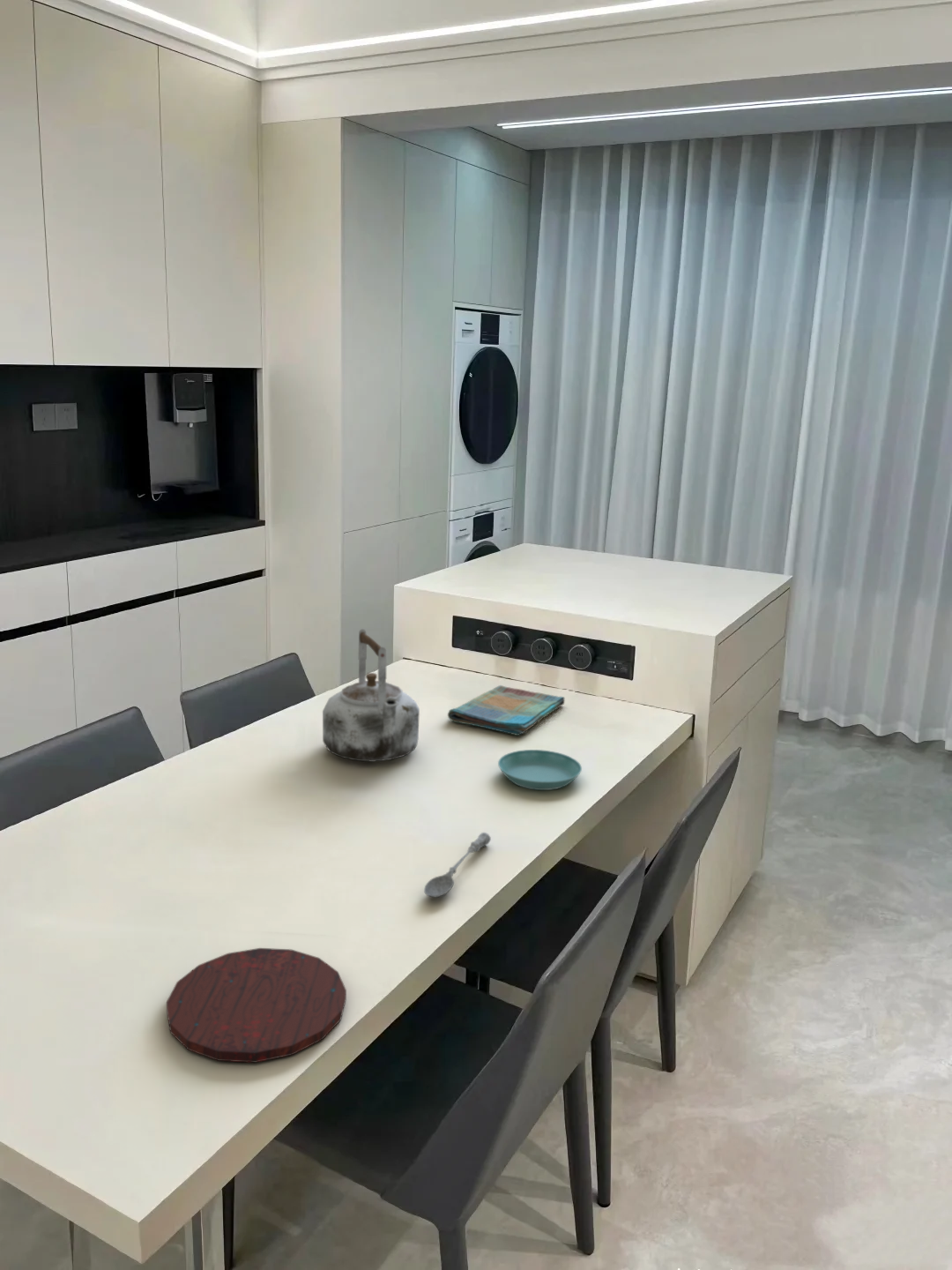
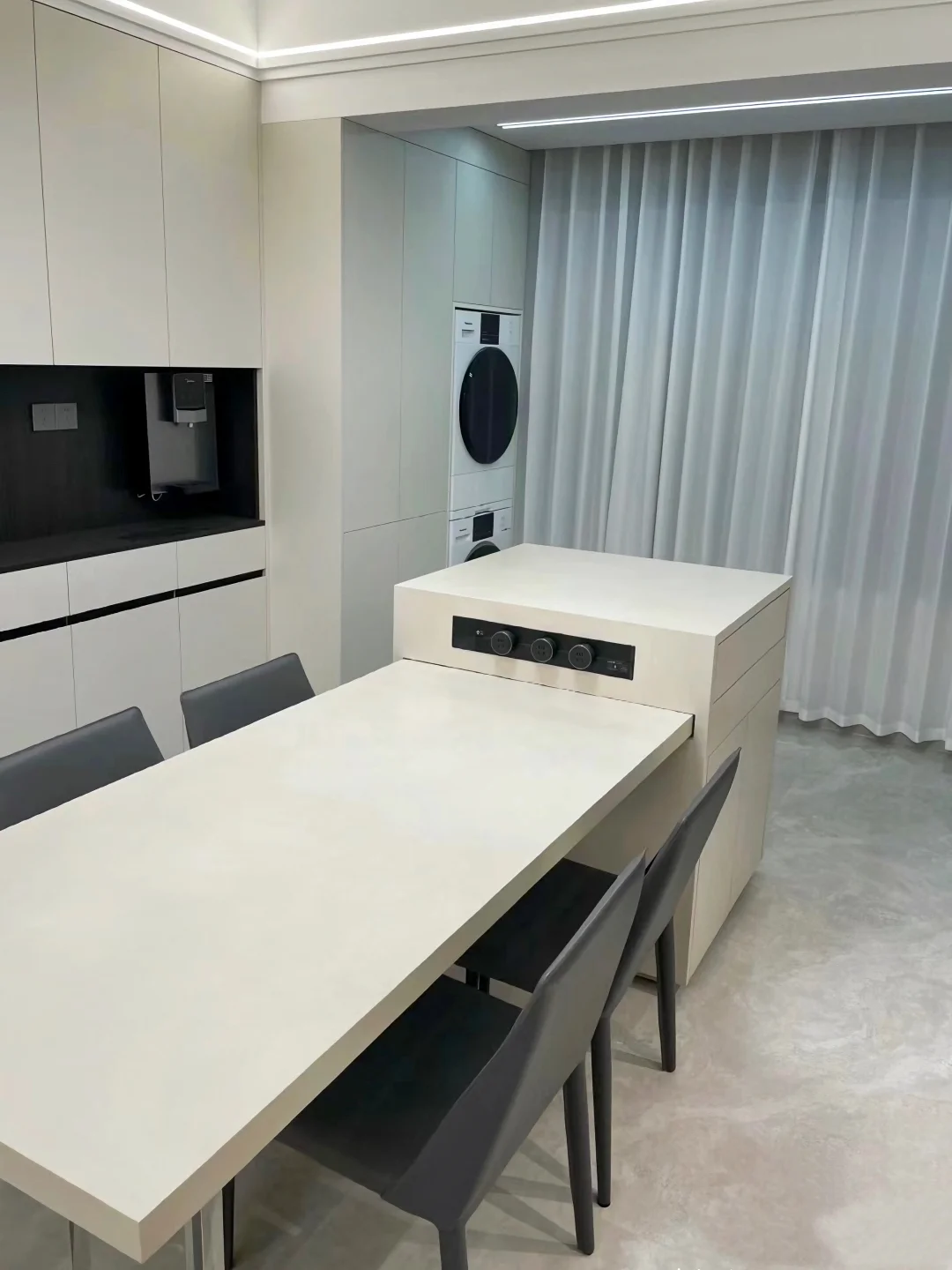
- kettle (375, 698)
- saucer (539, 772)
- soupspoon (458, 864)
- dish towel (507, 707)
- decorative ball (257, 1000)
